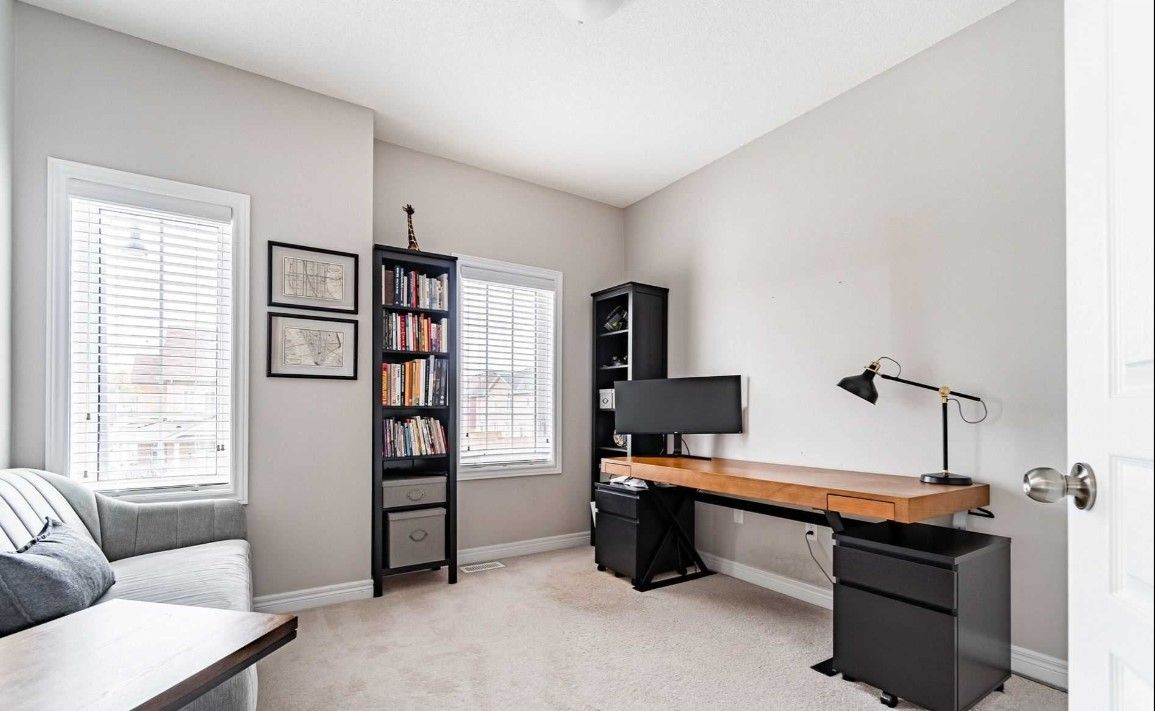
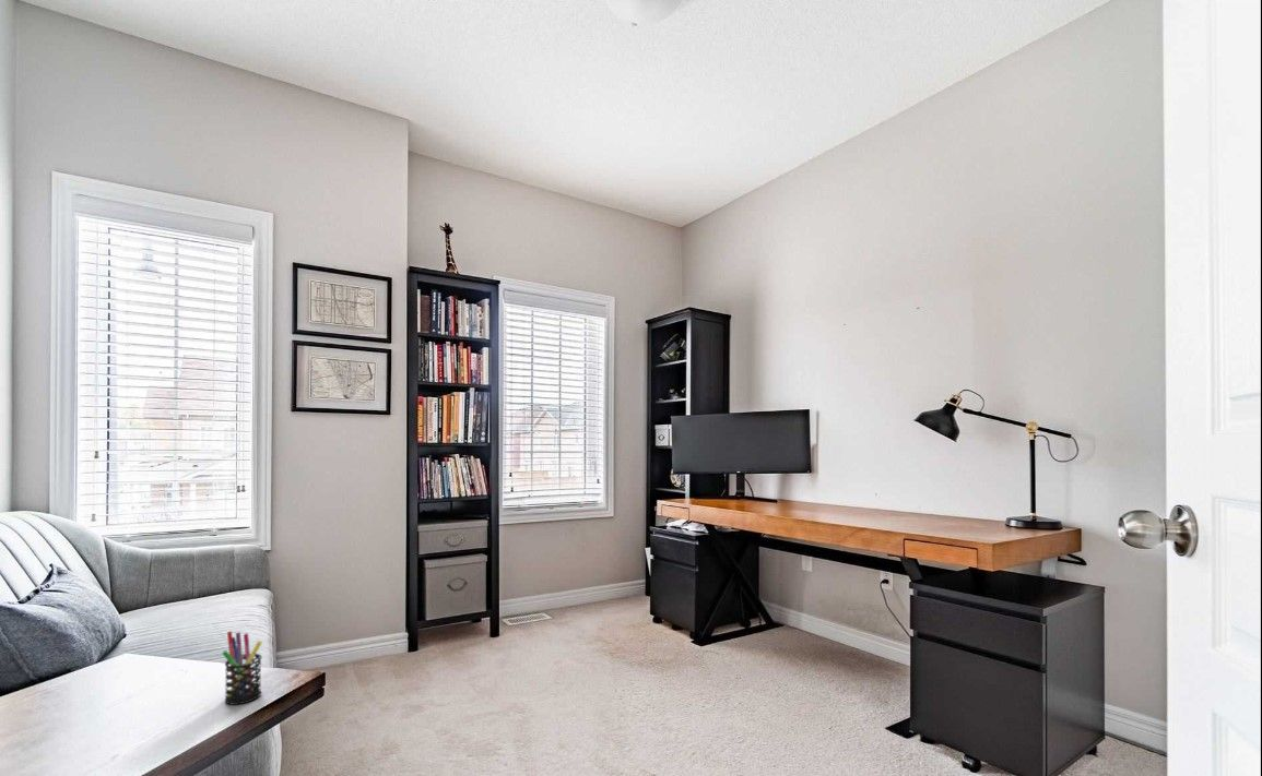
+ pen holder (238, 666)
